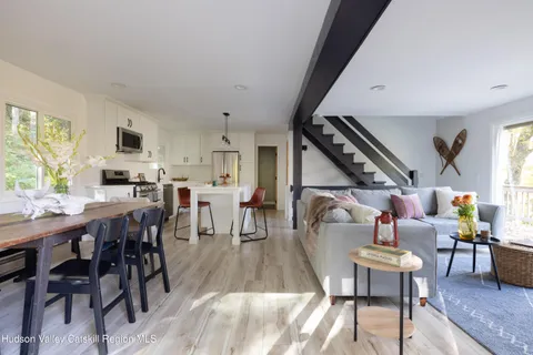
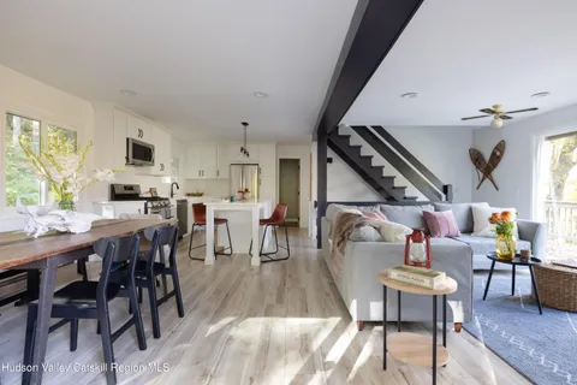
+ ceiling fan (496, 117)
